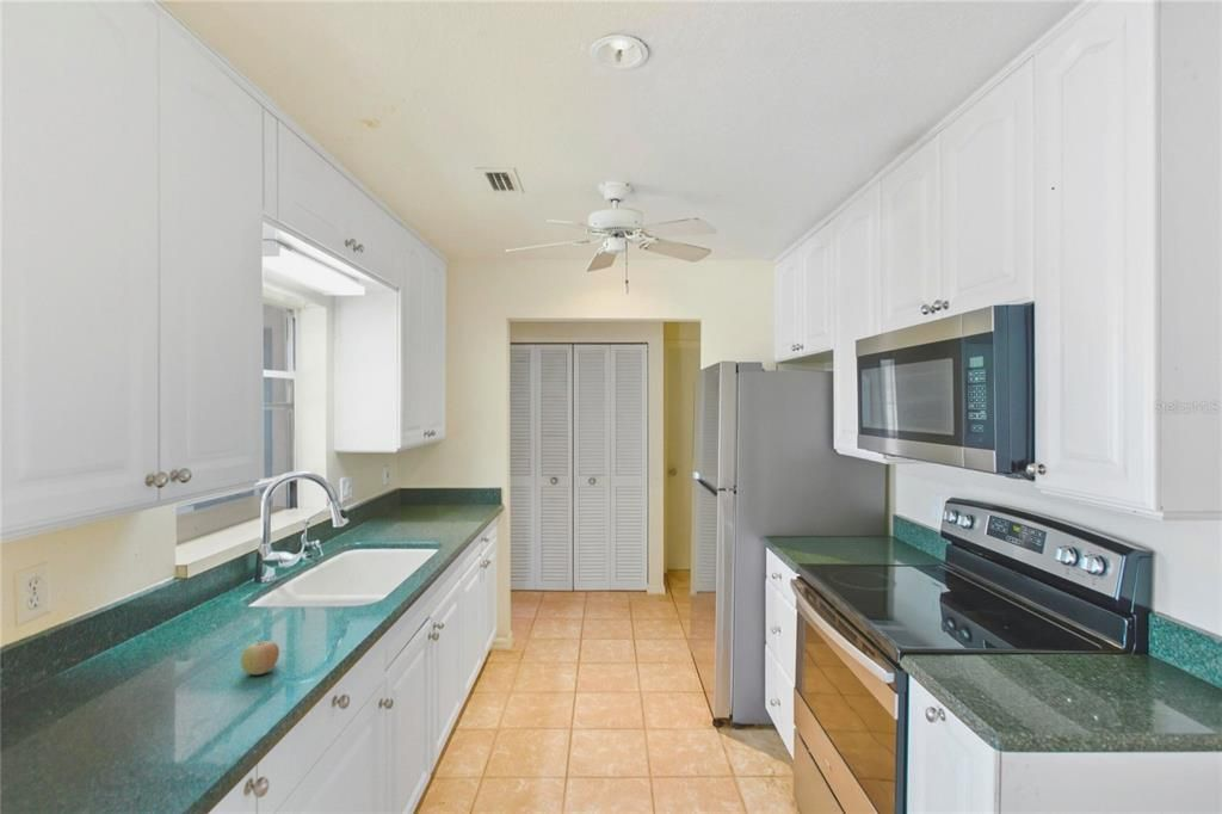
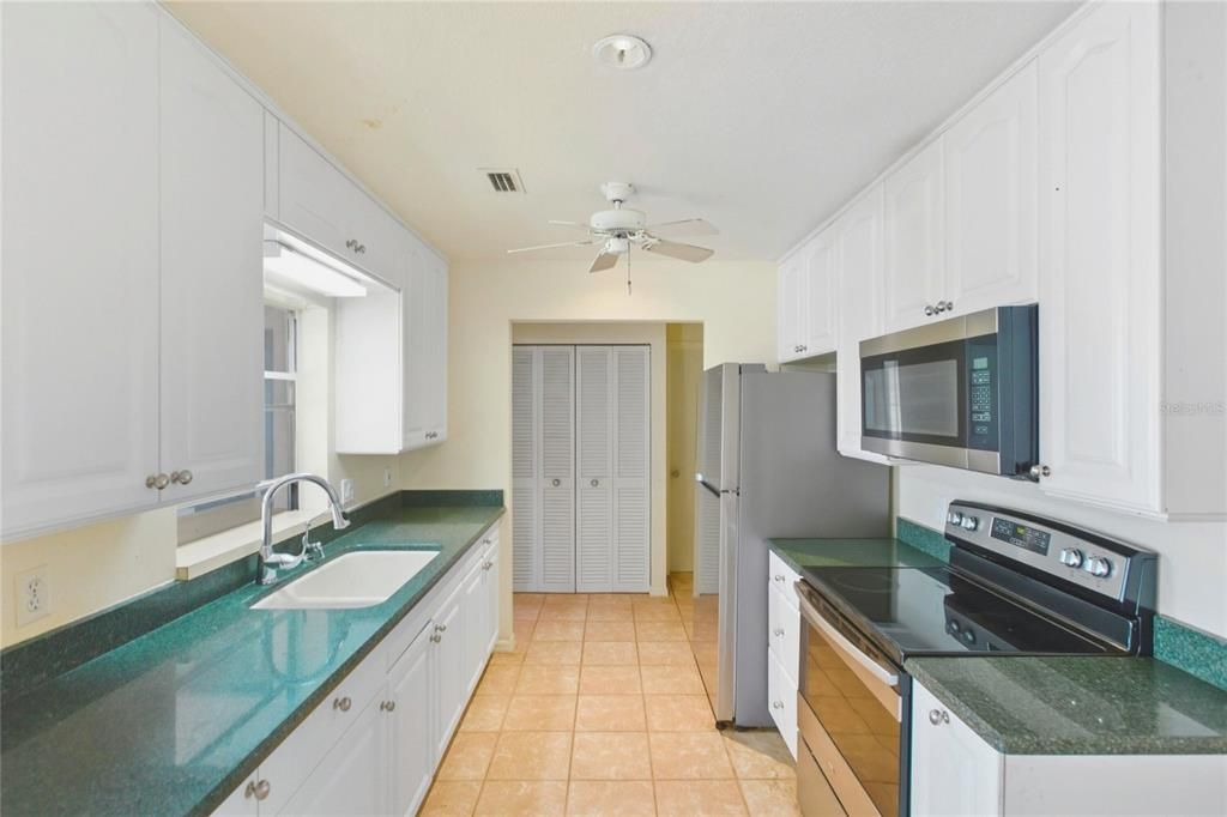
- fruit (260, 654)
